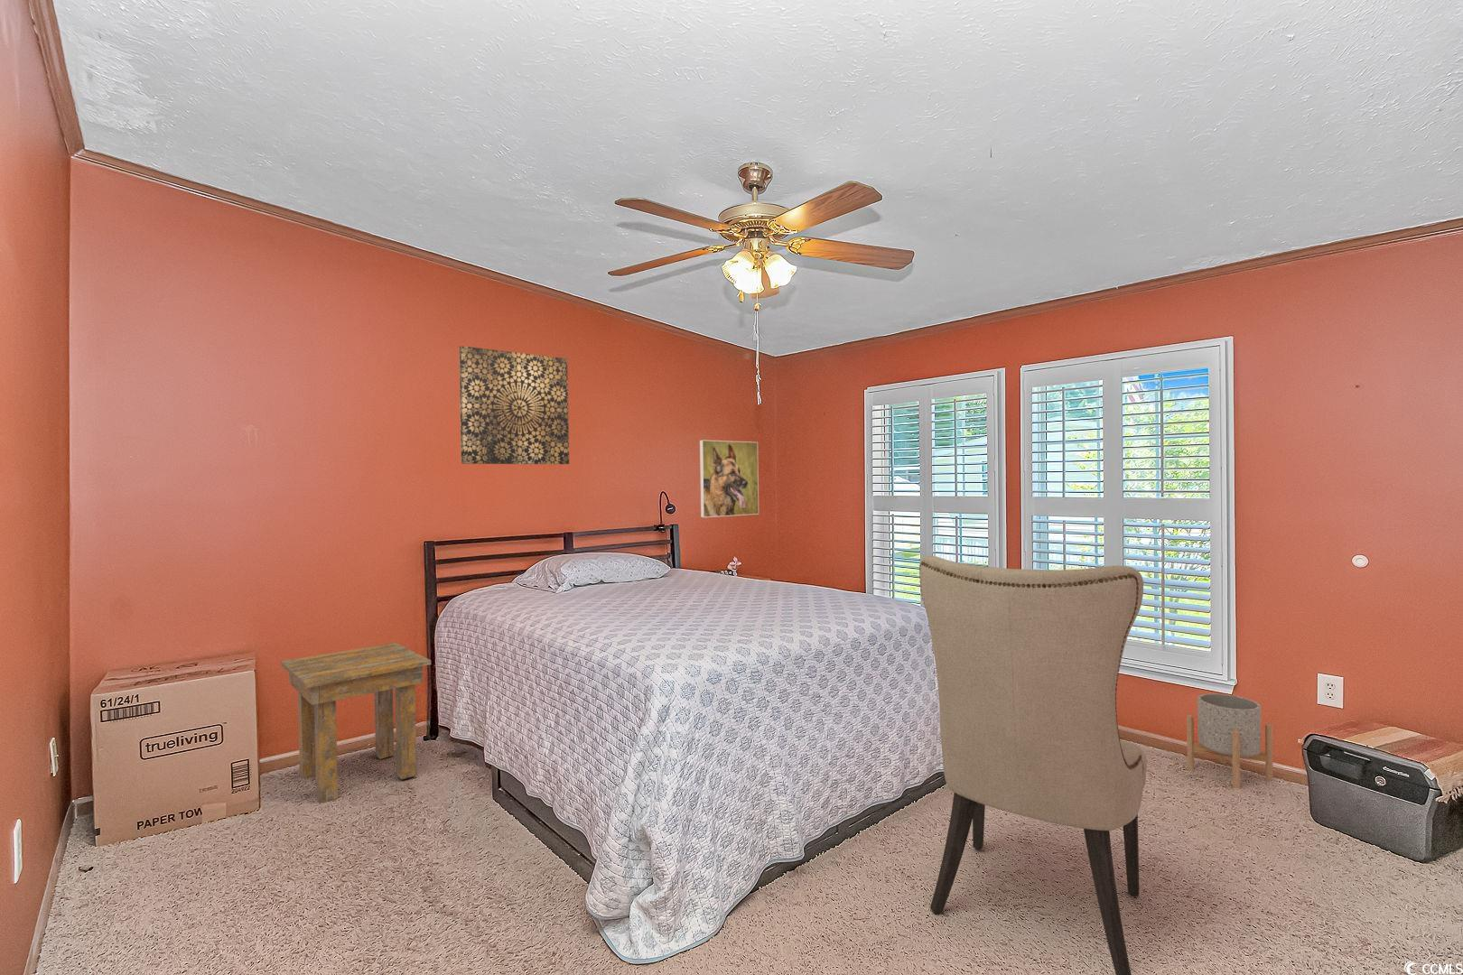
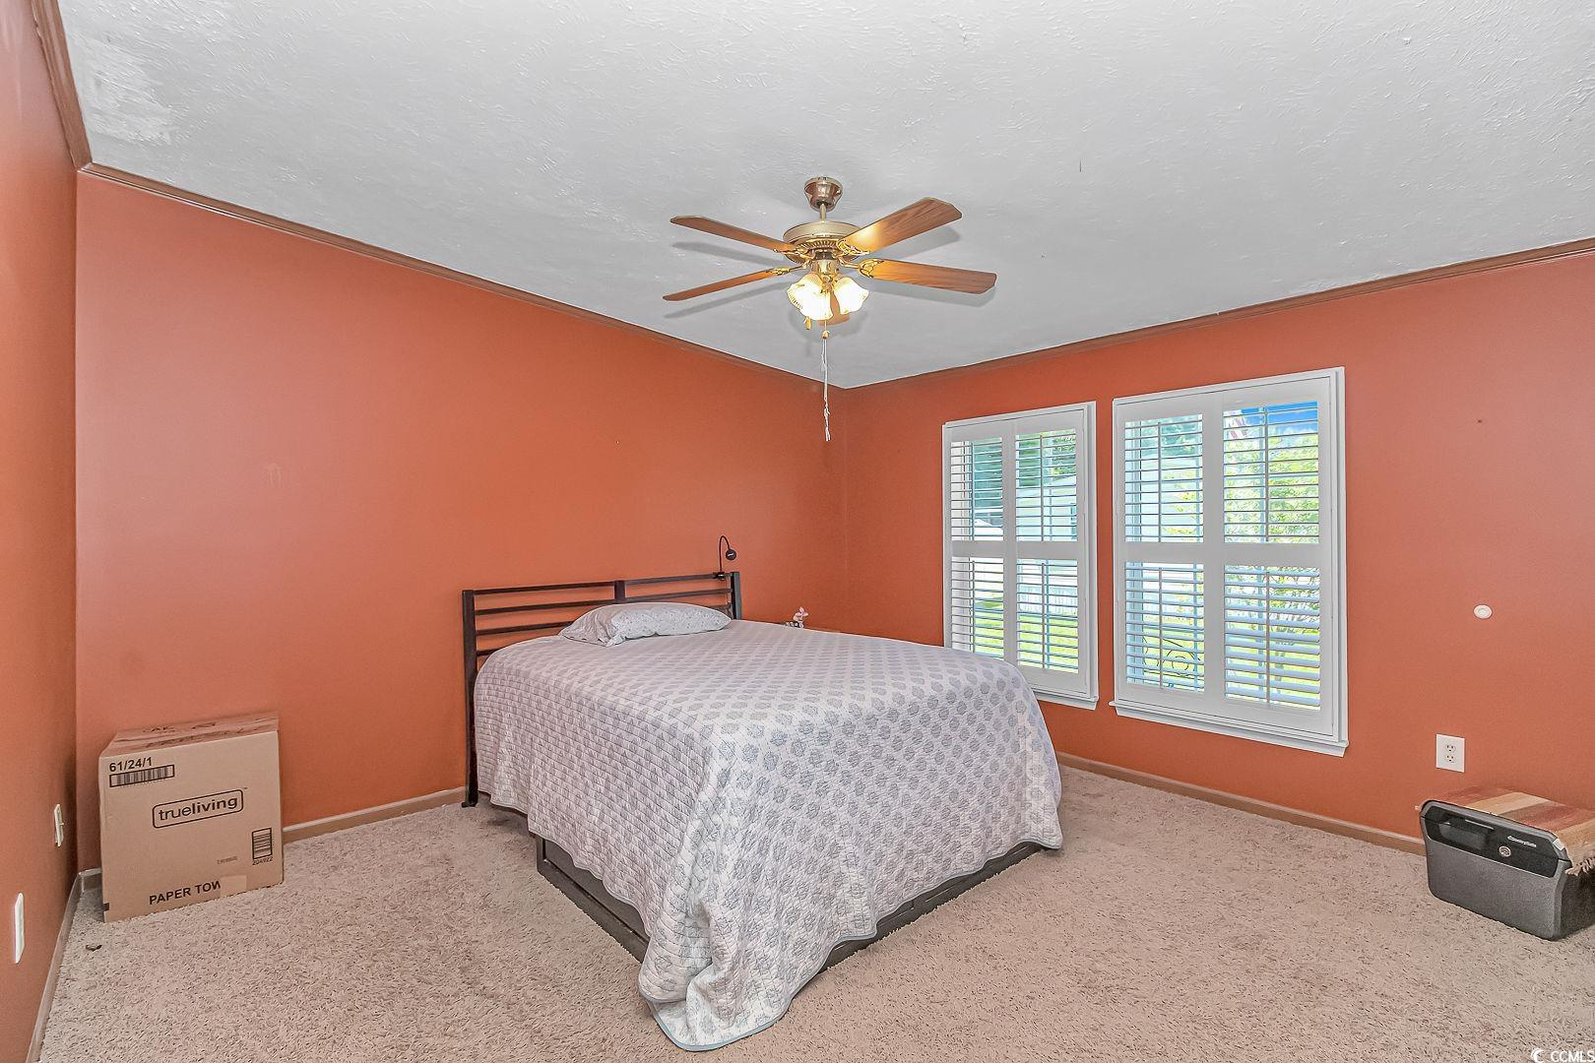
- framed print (729, 479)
- wall art (517, 408)
- chair (1035, 731)
- planter (1228, 738)
- side table (374, 718)
